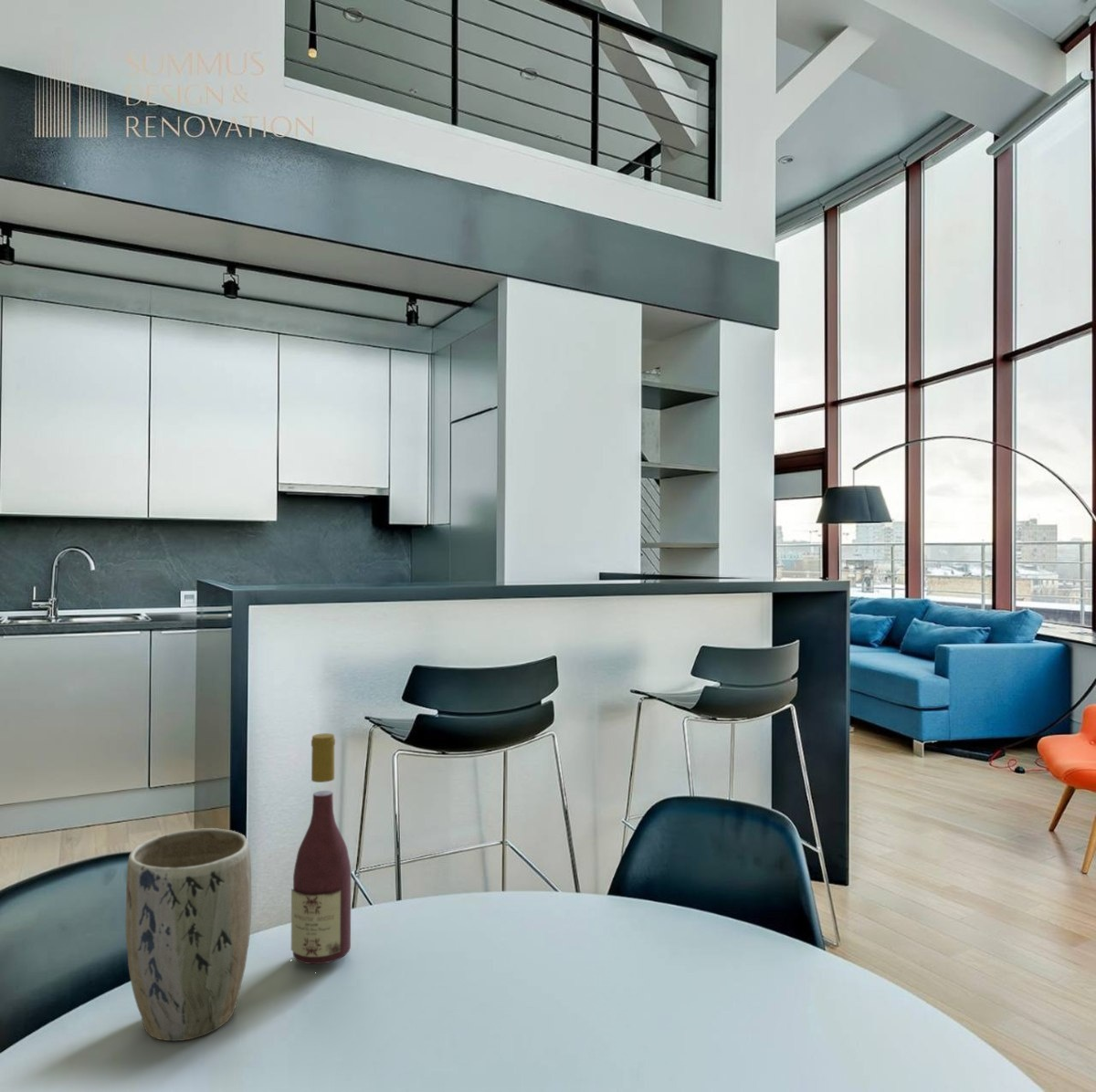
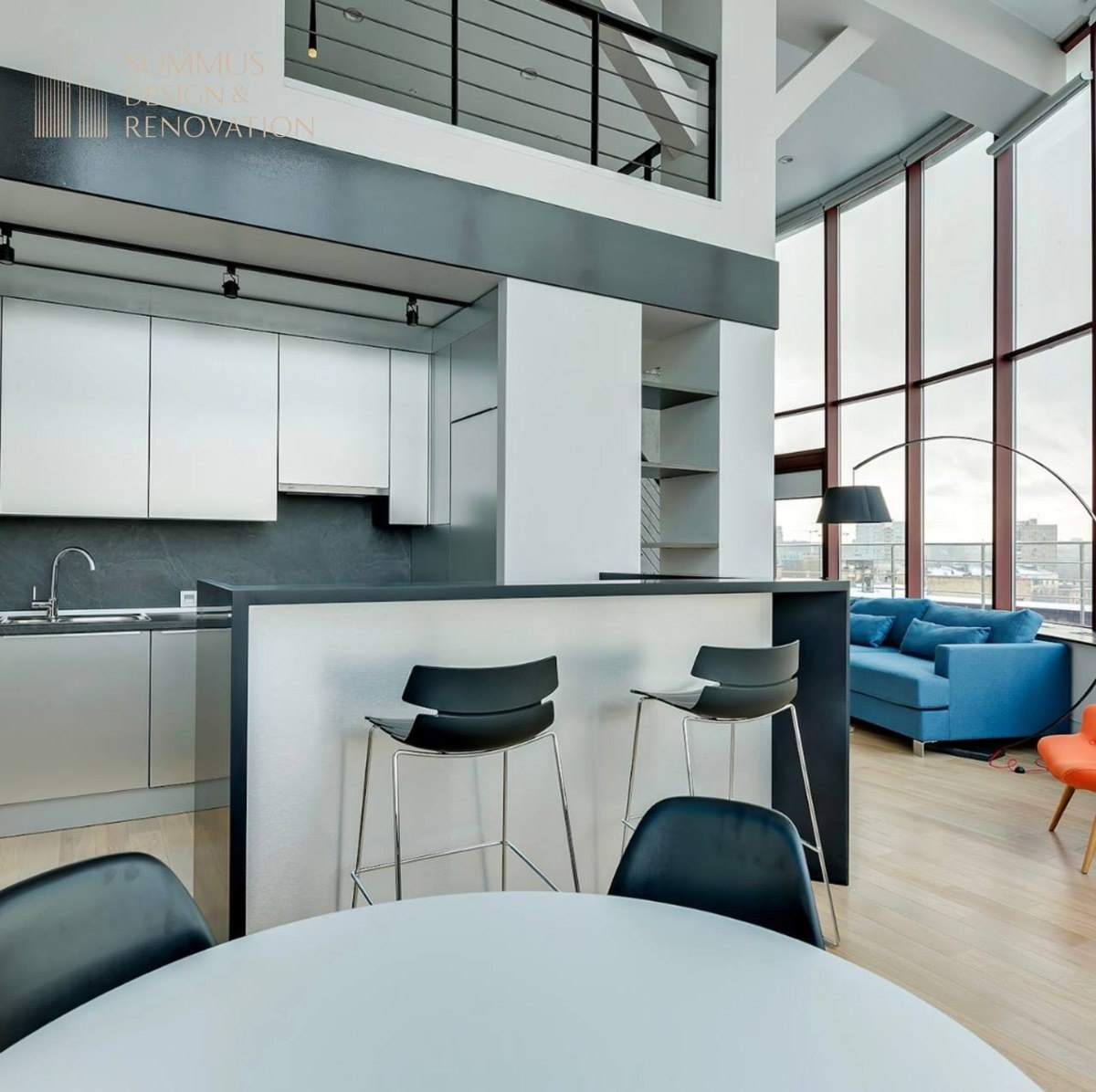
- wine bottle (322, 845)
- plant pot (190, 931)
